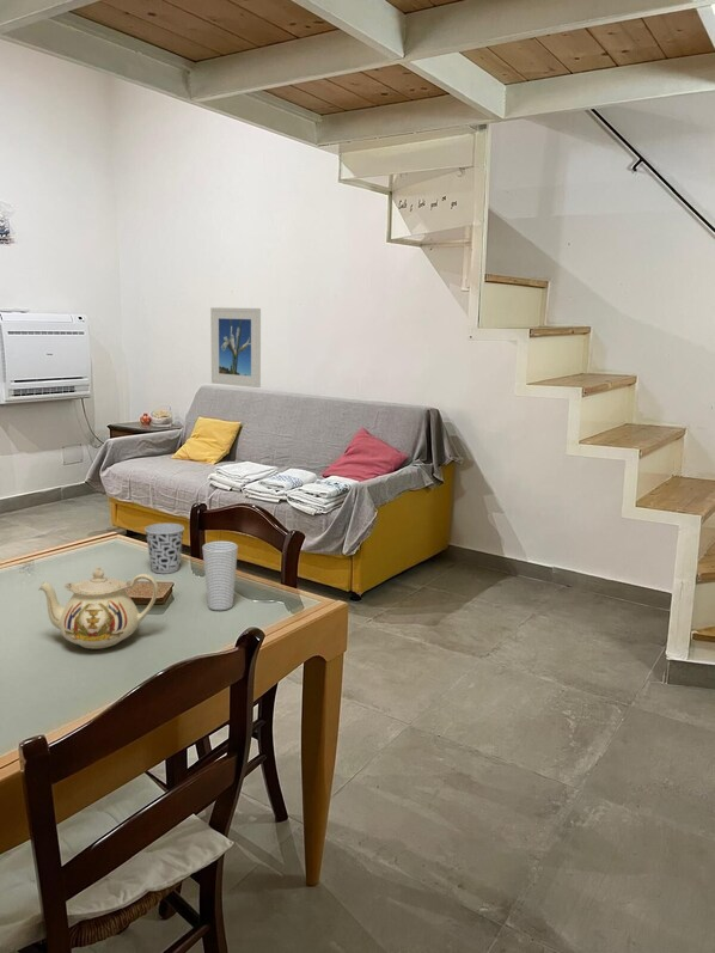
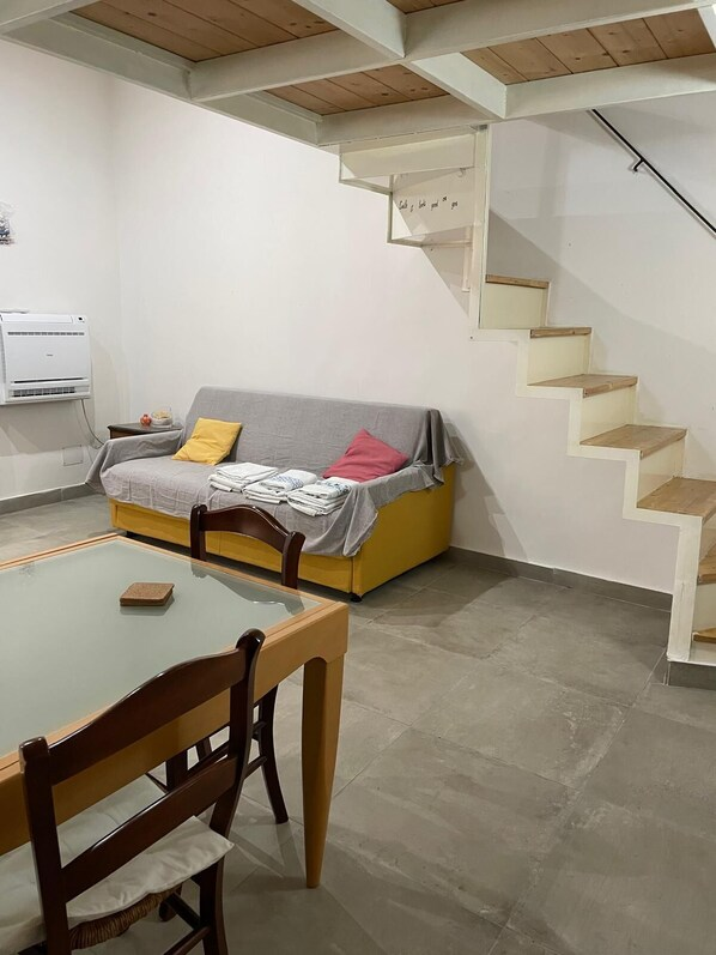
- cup (220, 575)
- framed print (234, 347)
- cup (165, 548)
- teapot (99, 604)
